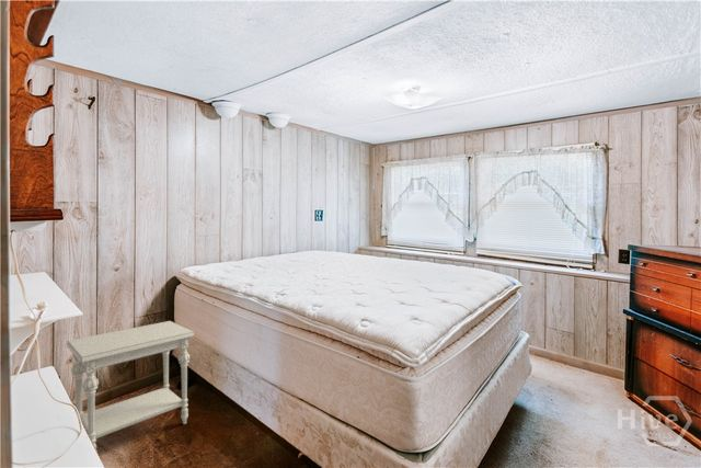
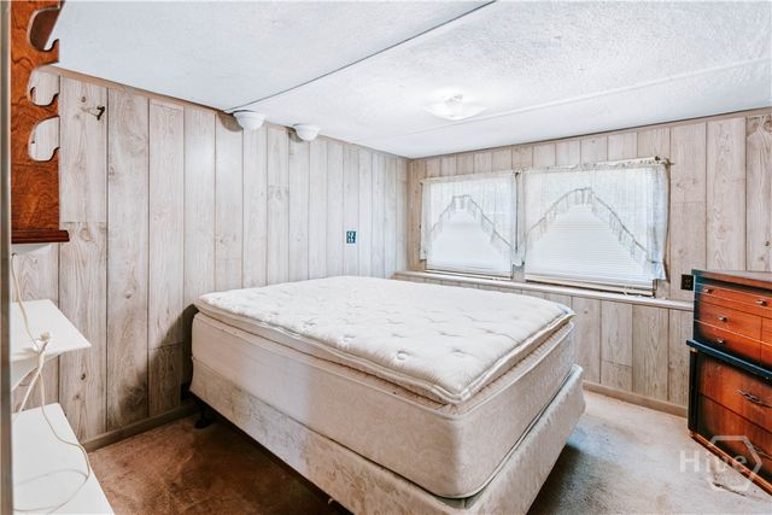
- side table (138, 396)
